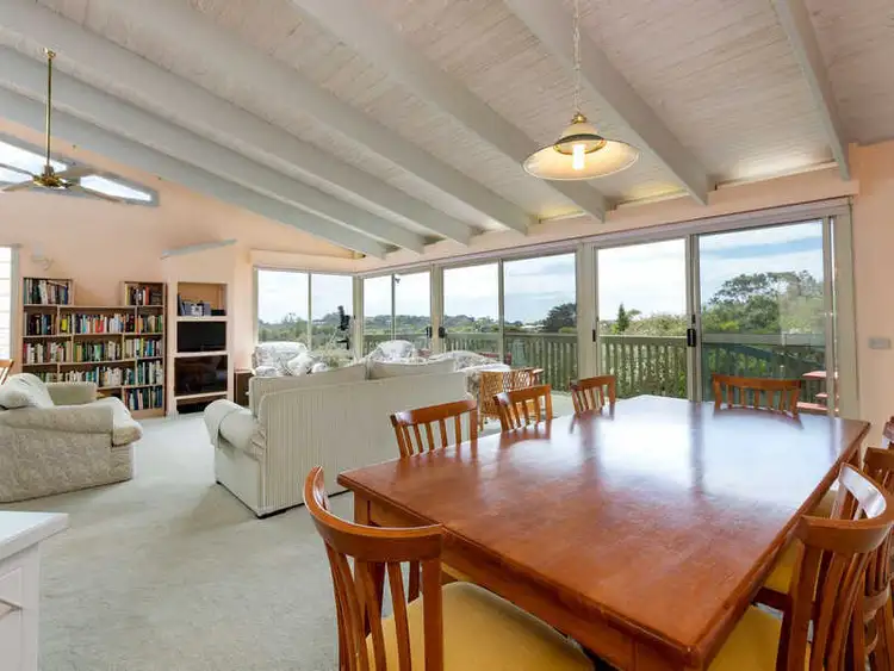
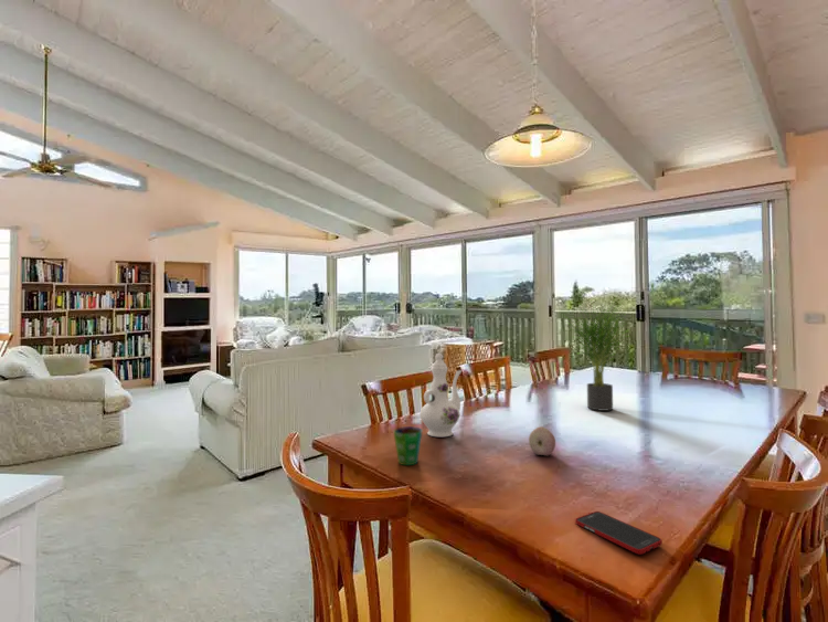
+ cup (405, 445)
+ cell phone (616, 530)
+ chinaware (444, 392)
+ fruit (542, 440)
+ potted plant (602, 348)
